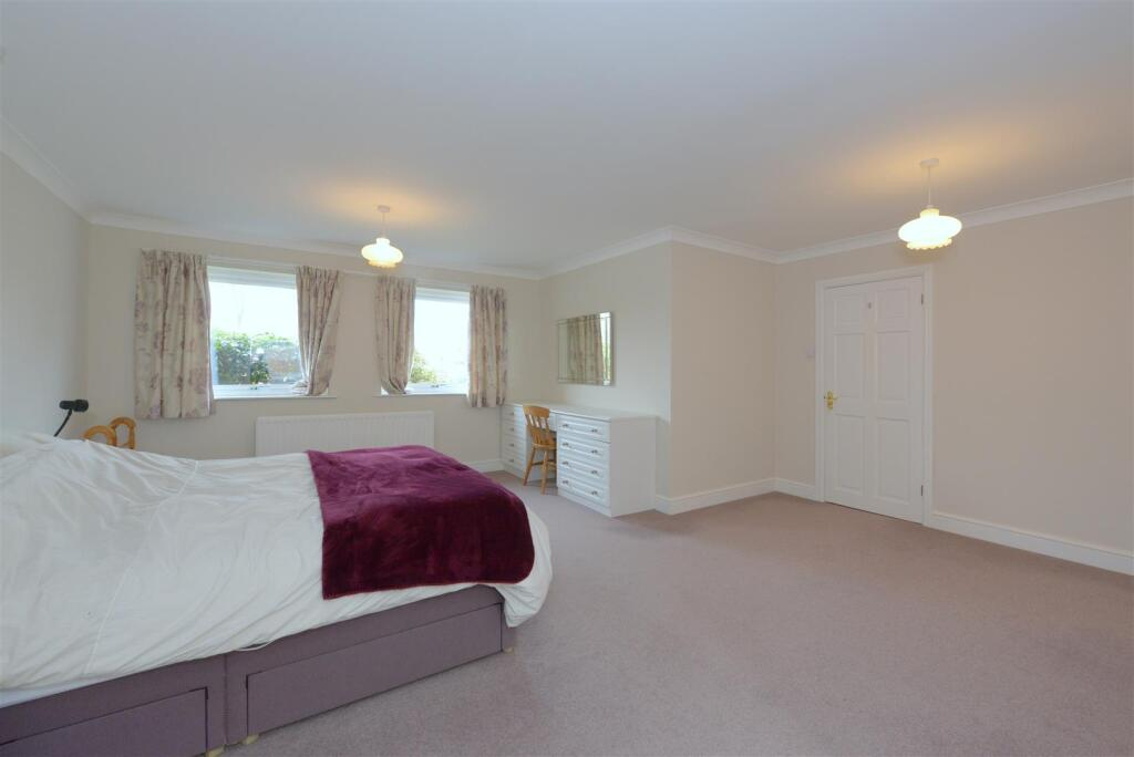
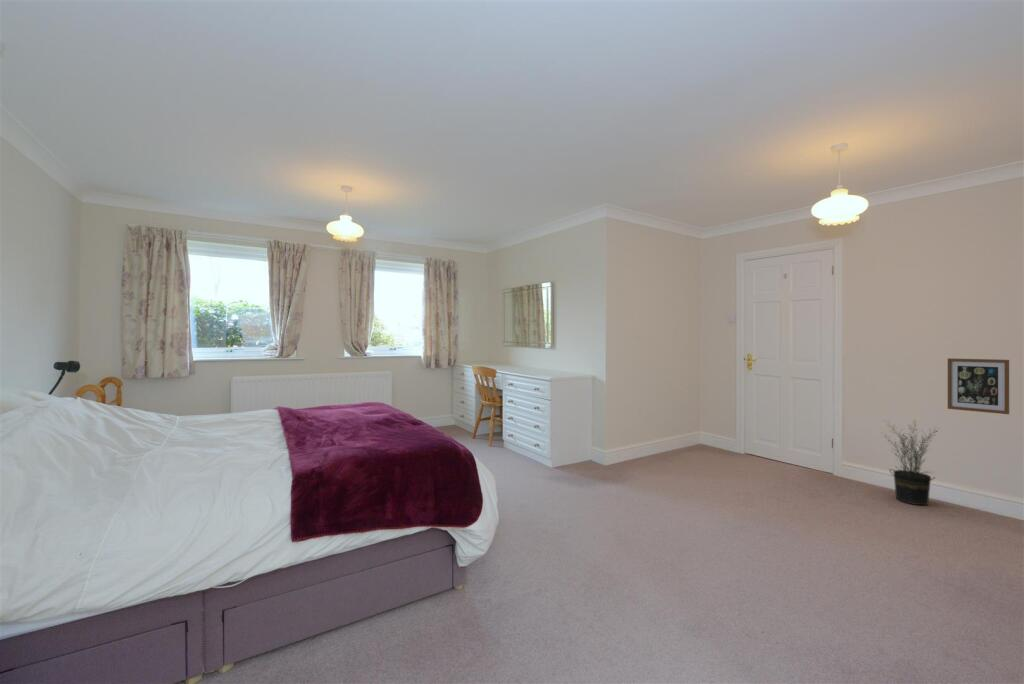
+ potted plant (910, 460)
+ wall art (977, 385)
